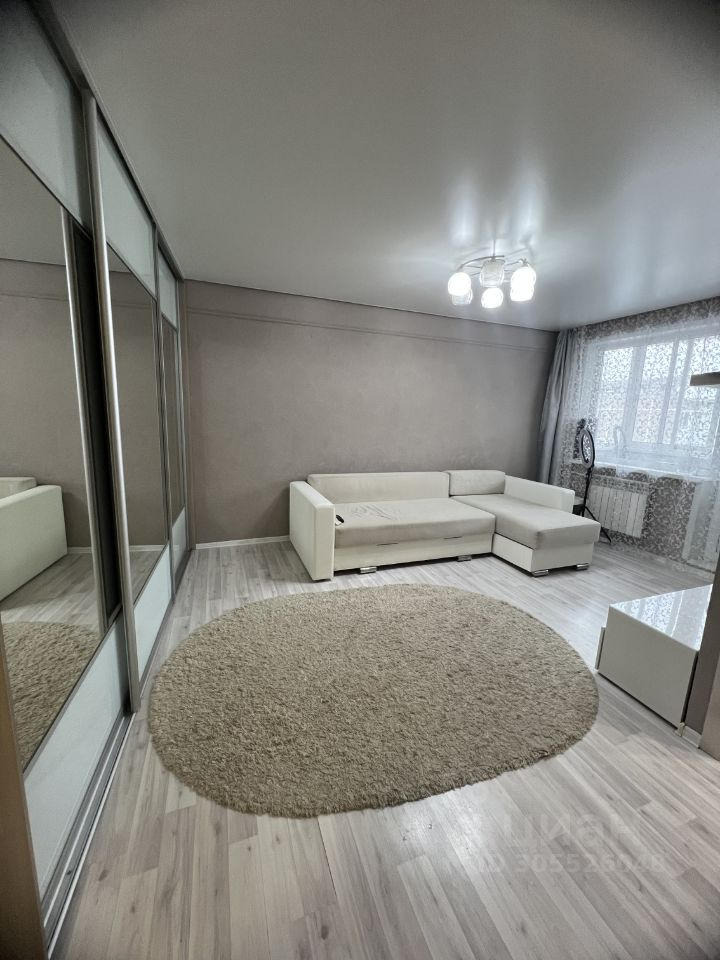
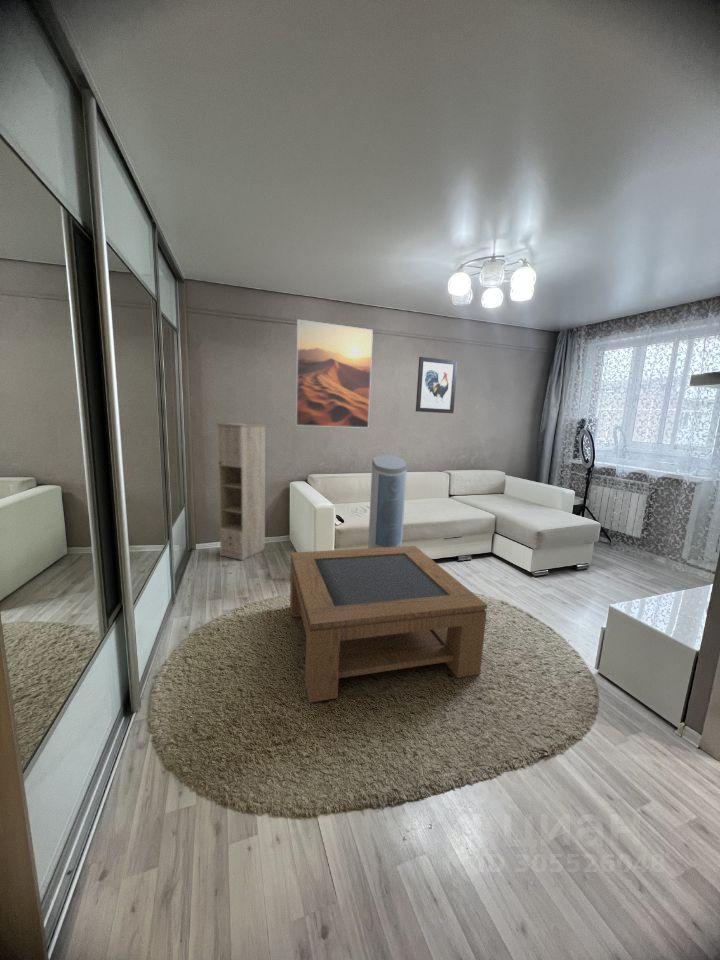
+ air purifier (386, 518)
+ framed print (334, 376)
+ coffee table (374, 606)
+ wall art (436, 386)
+ storage cabinet (242, 490)
